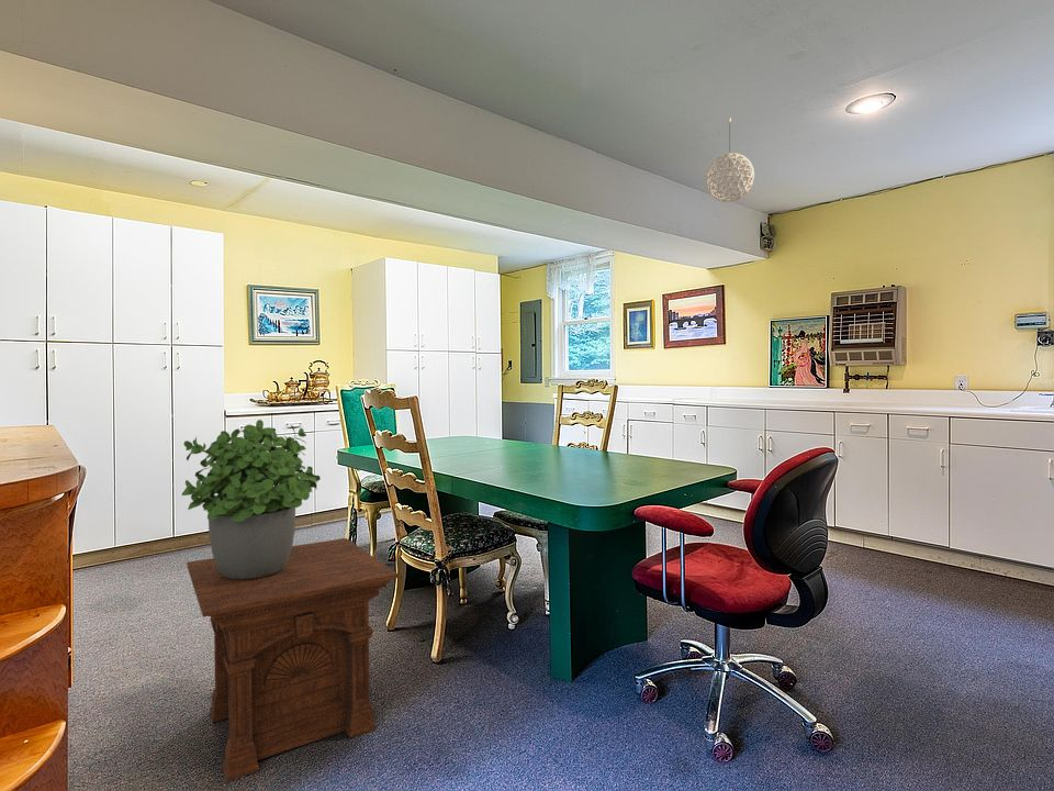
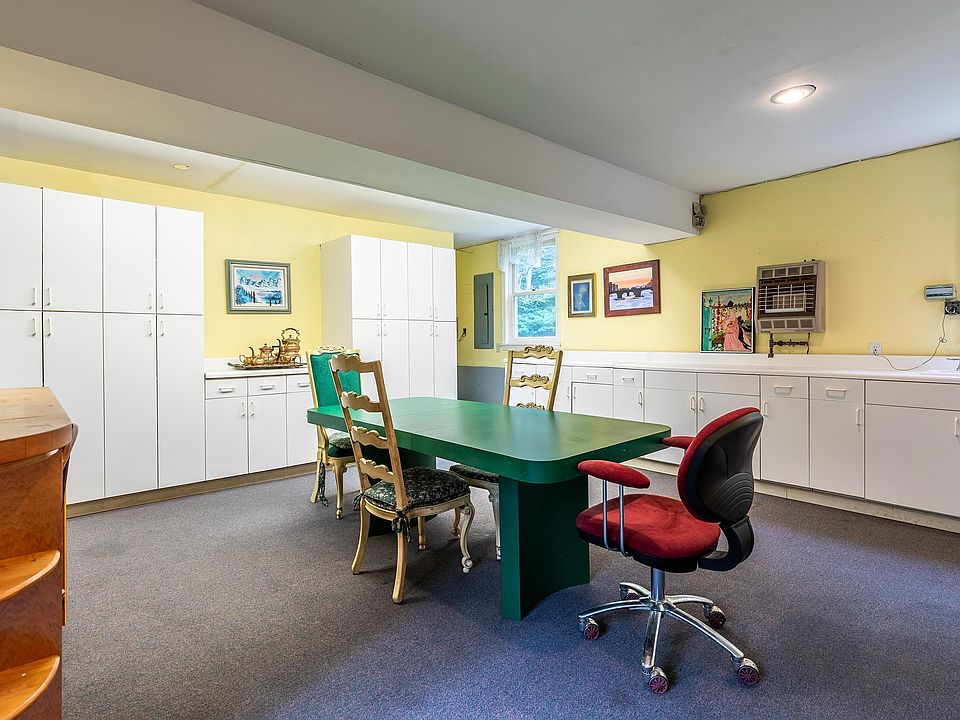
- side table (289, 643)
- potted plant (256, 494)
- pendant light (729, 159)
